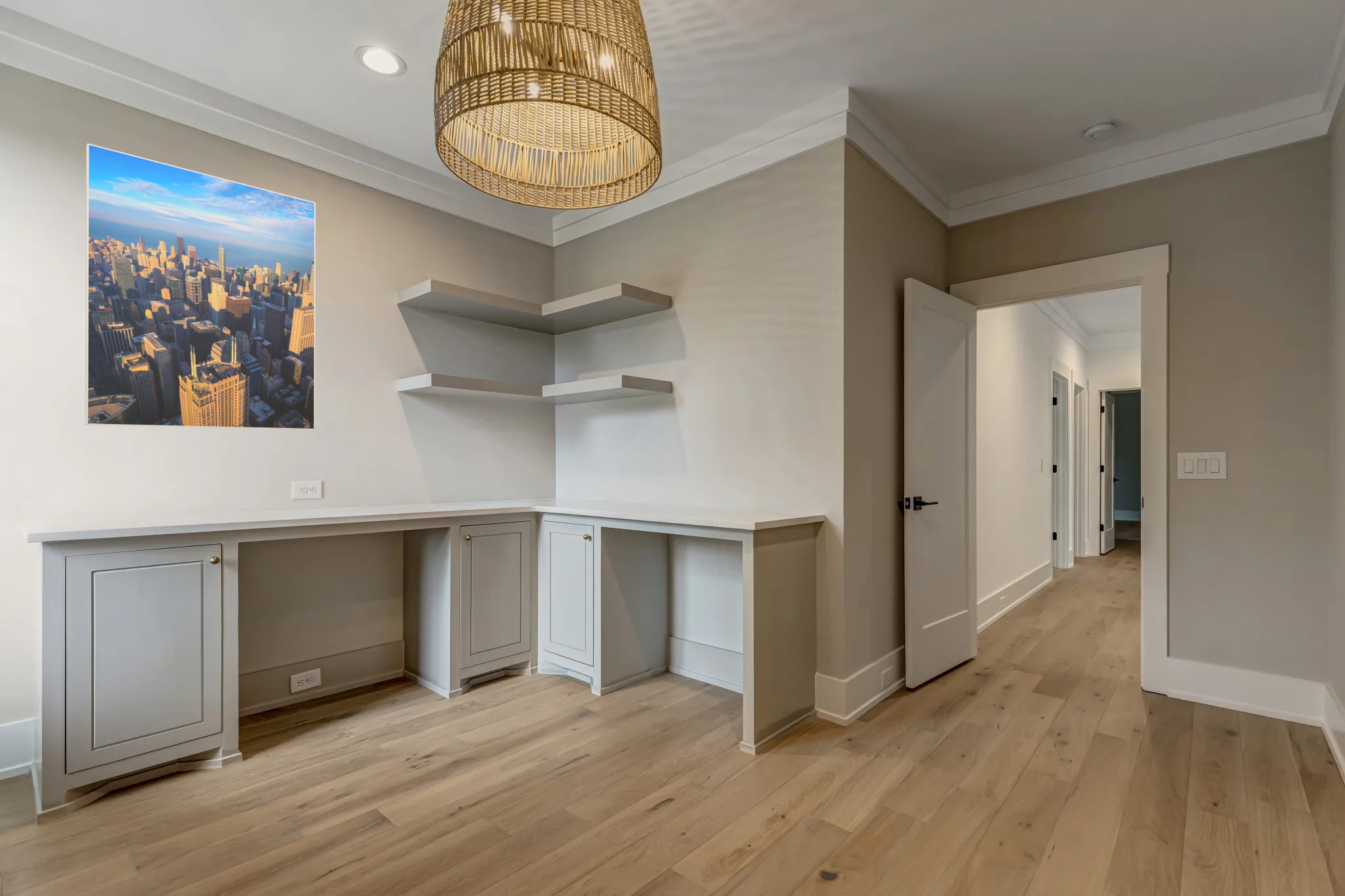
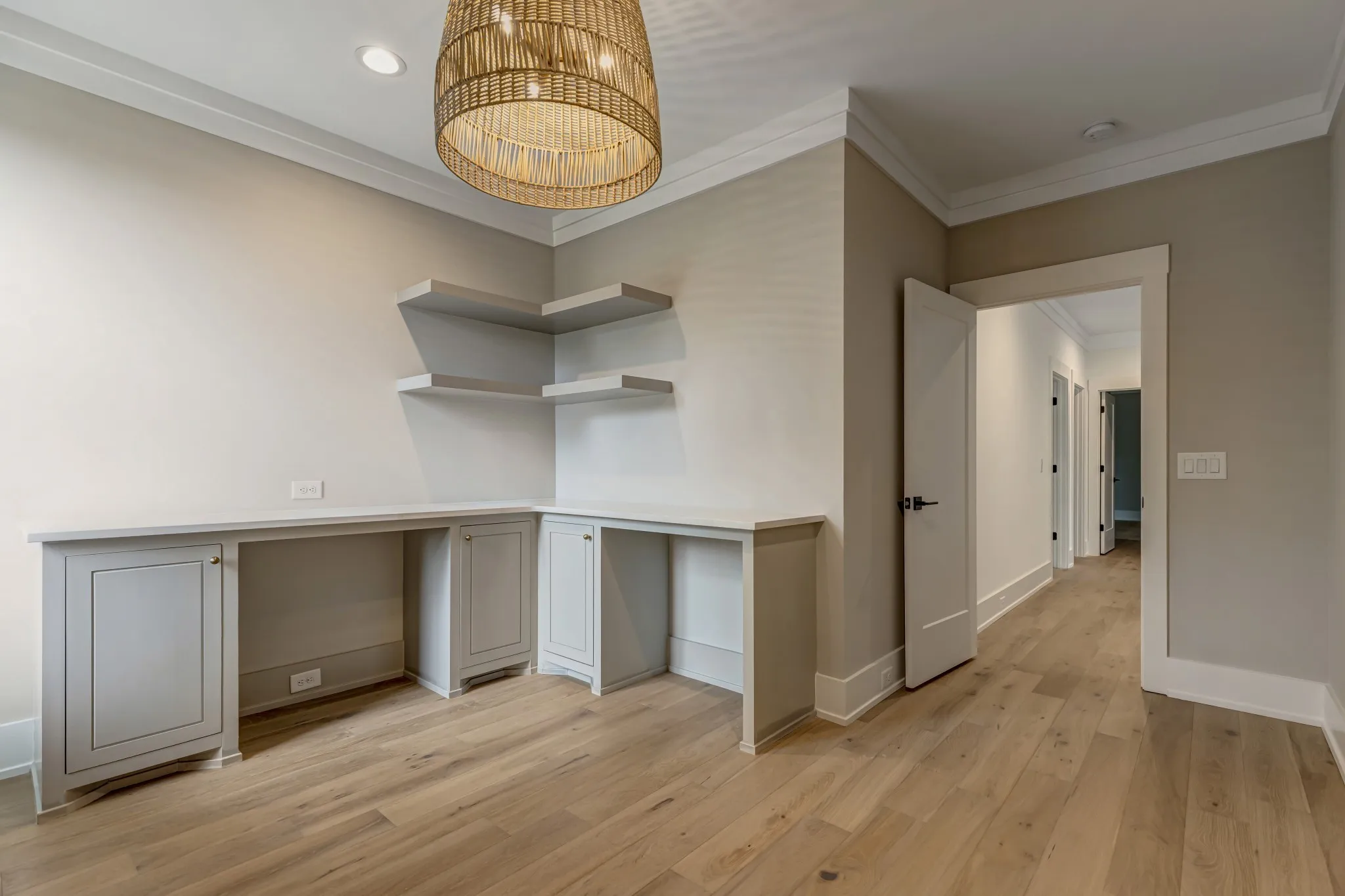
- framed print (212, 302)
